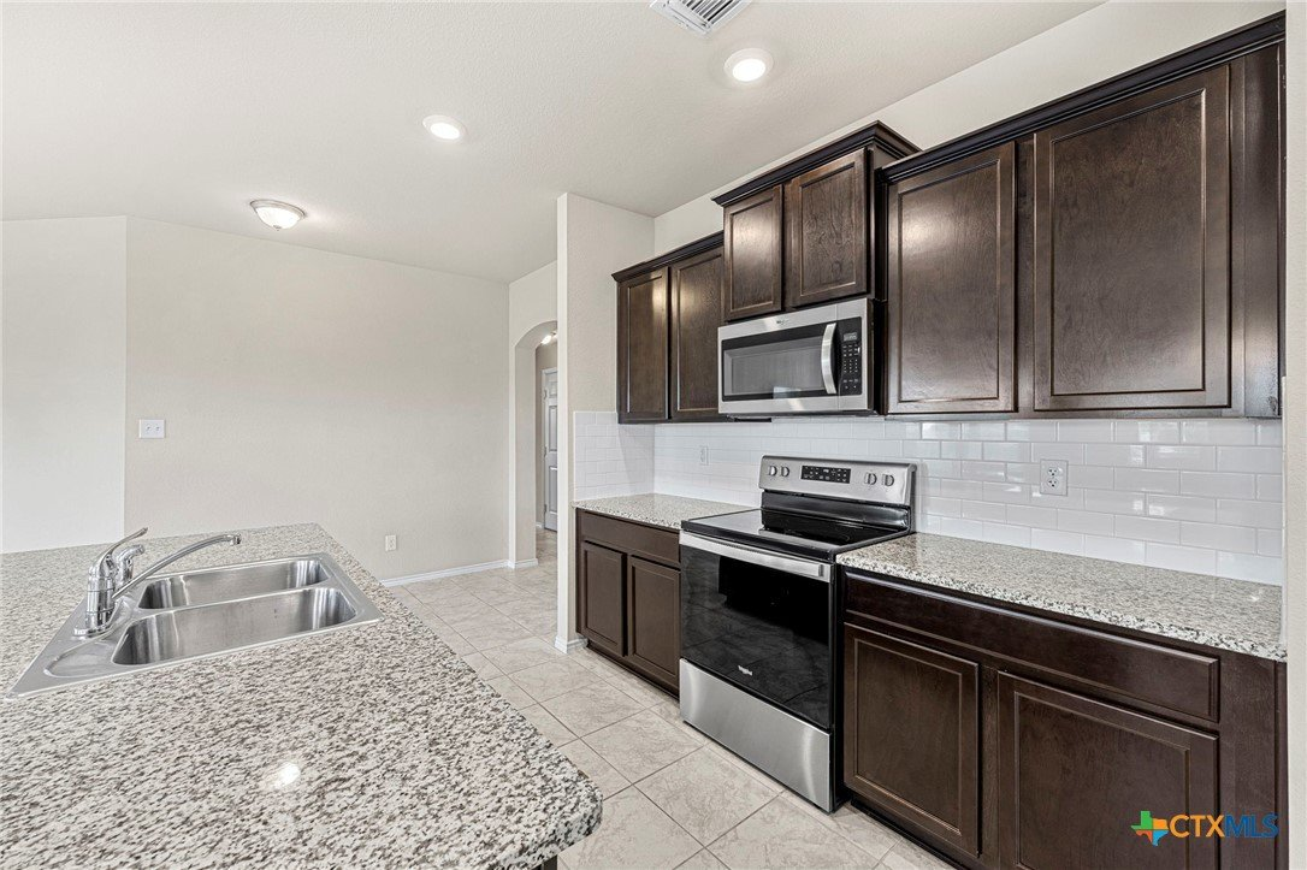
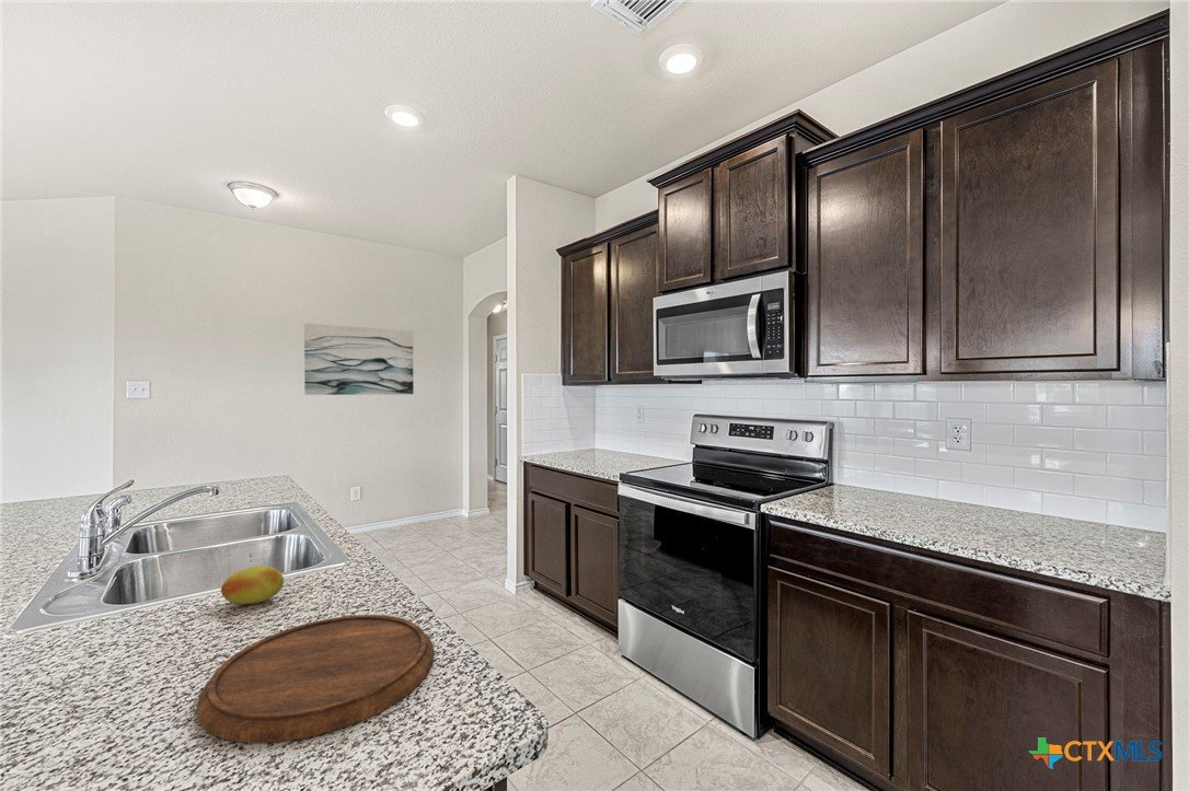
+ fruit (253, 584)
+ cutting board (326, 664)
+ wall art (361, 361)
